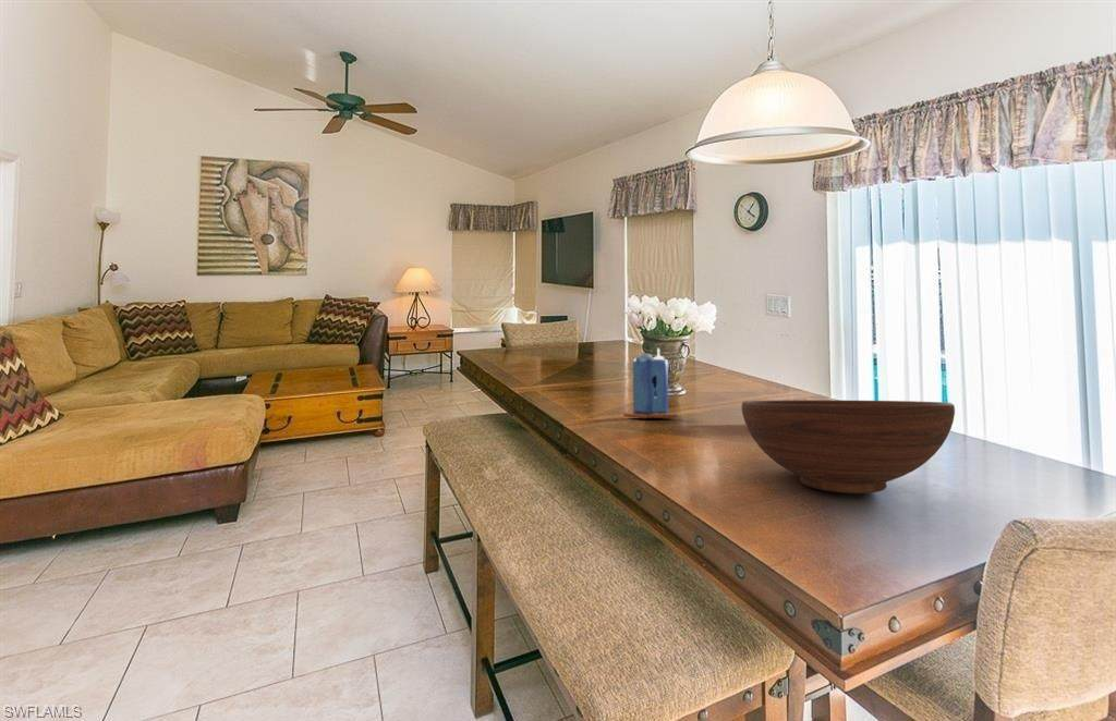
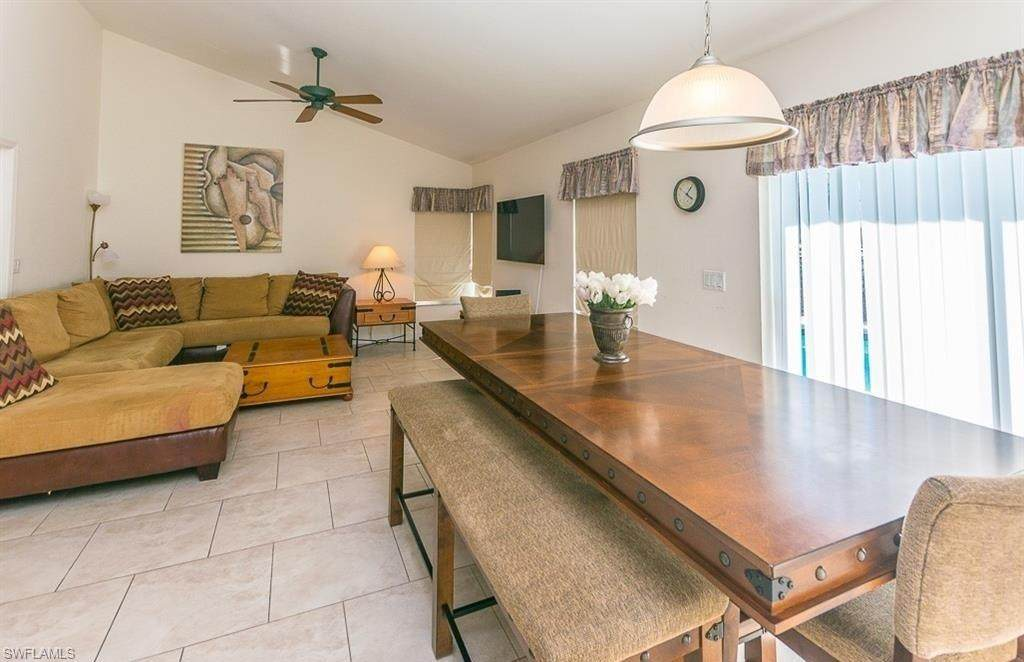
- fruit bowl (839, 444)
- candle (651, 382)
